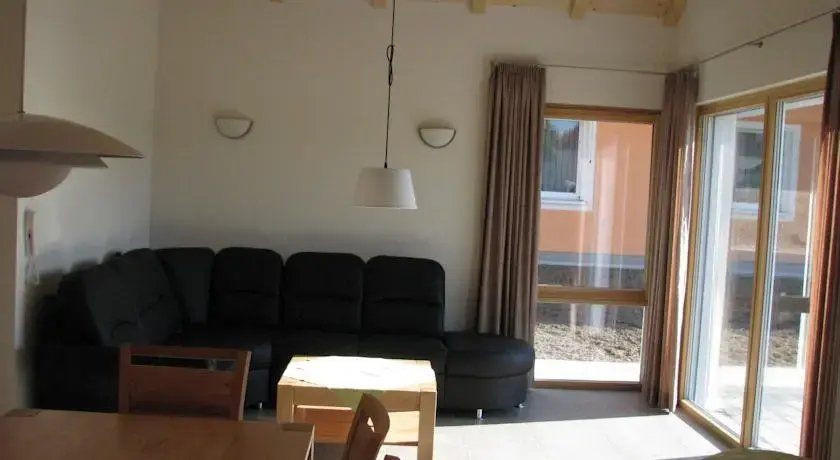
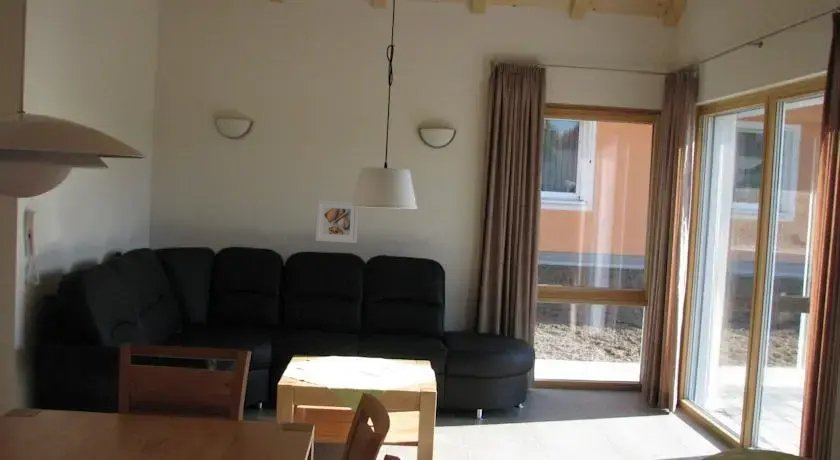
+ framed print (337, 221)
